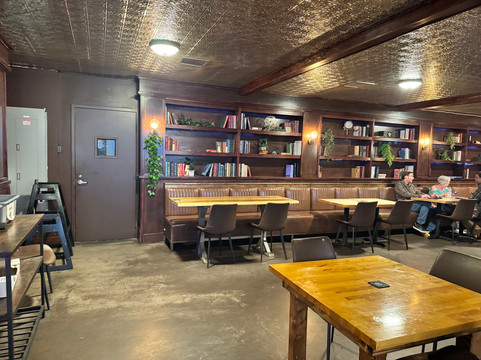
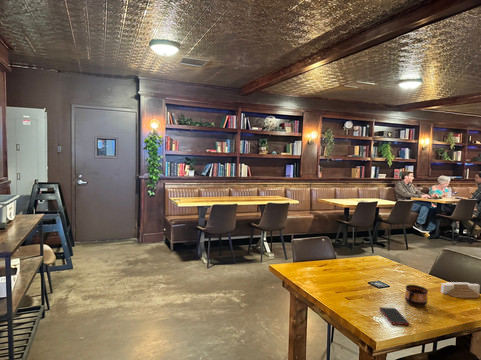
+ cup (415, 296)
+ cell phone (393, 315)
+ architectural model (462, 290)
